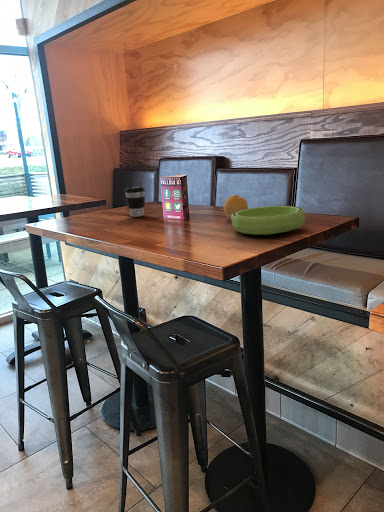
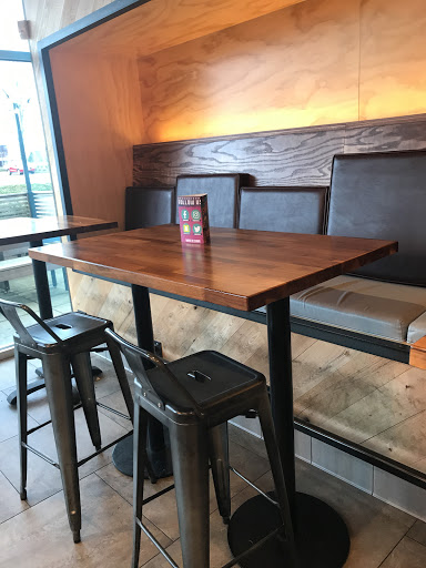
- bowl (267, 220)
- fruit (235, 207)
- coffee cup (136, 201)
